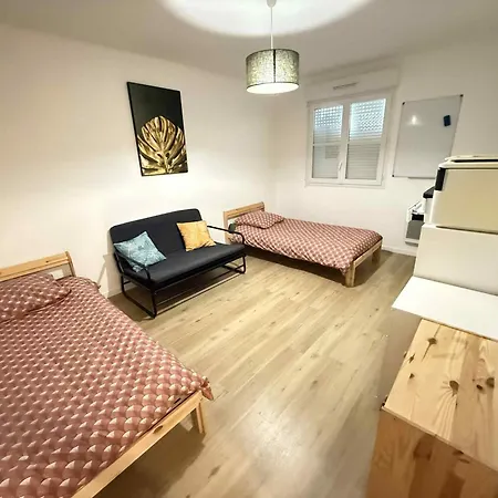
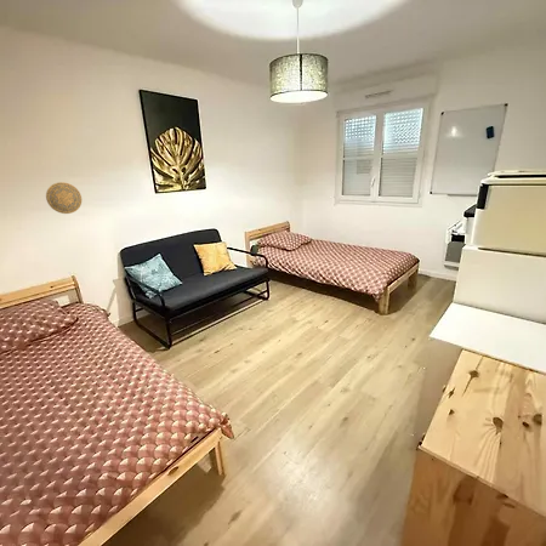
+ decorative plate (64, 198)
